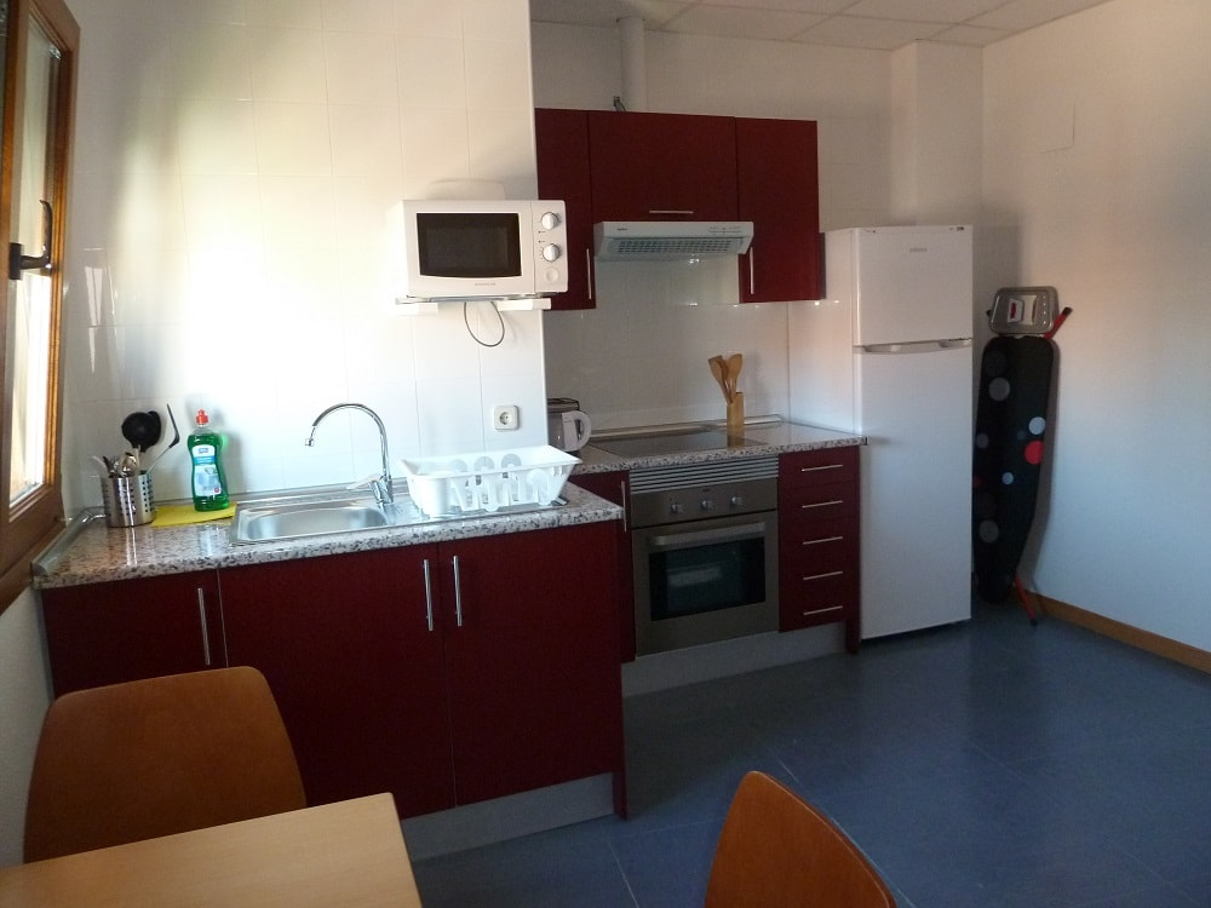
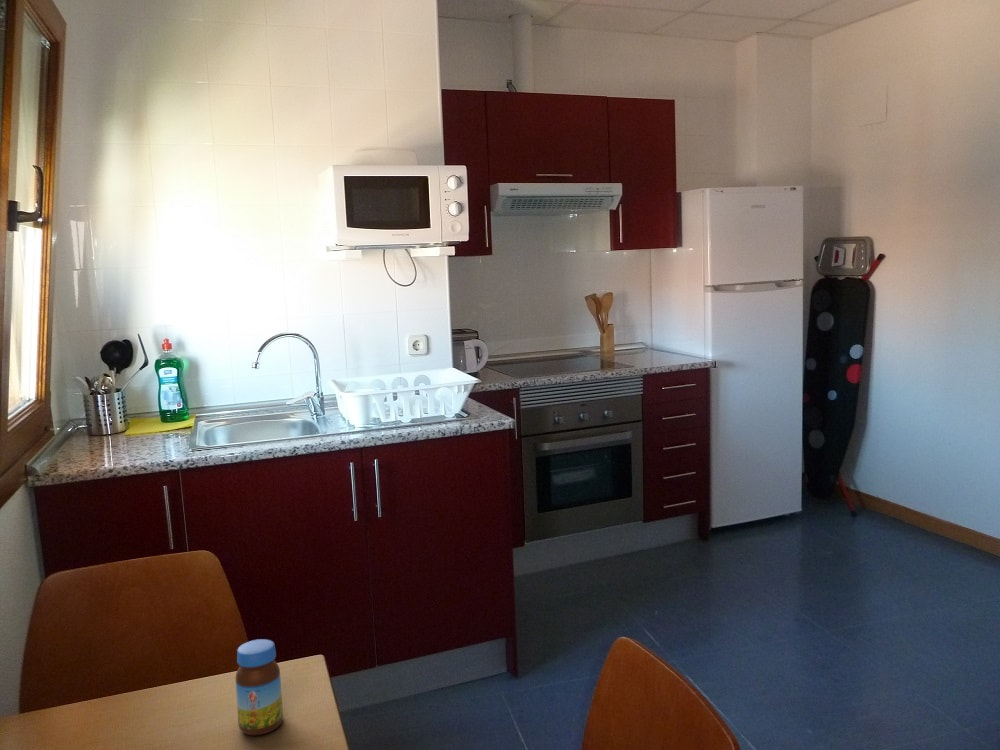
+ jar (258, 685)
